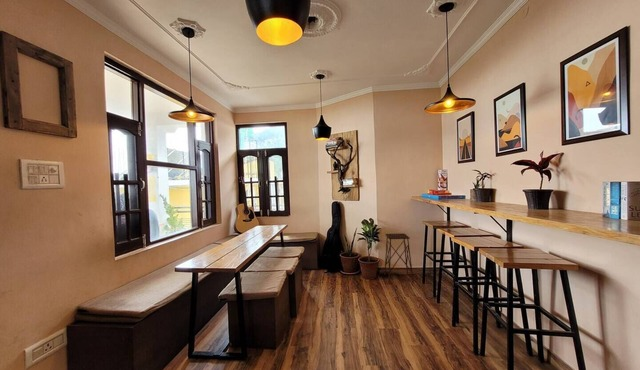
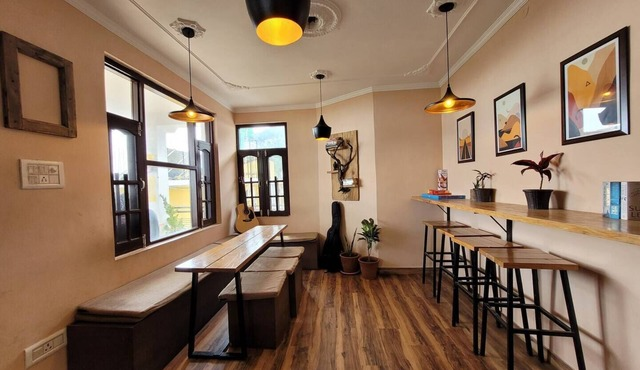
- side table (399, 257)
